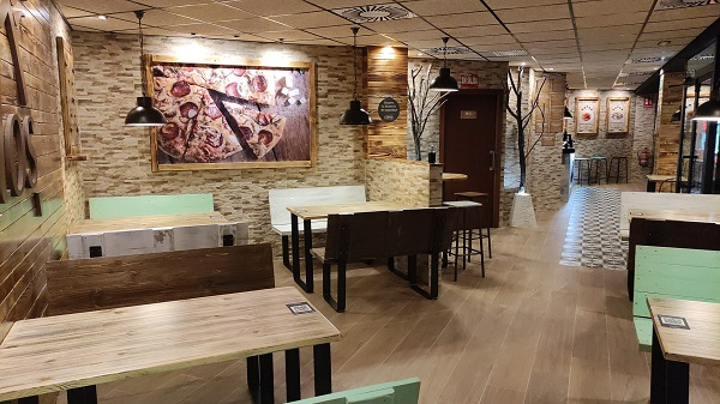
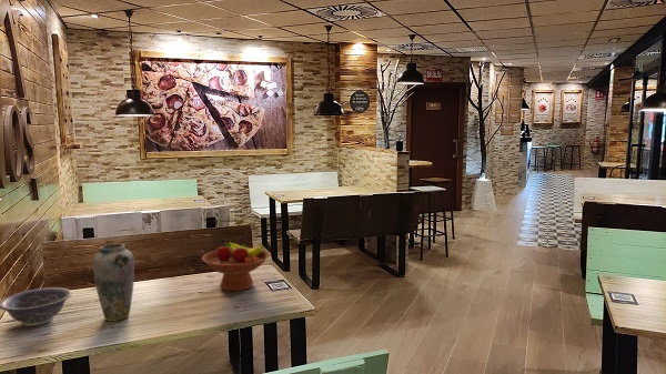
+ fruit bowl (235, 264)
+ decorative bowl (37, 309)
+ vase (114, 282)
